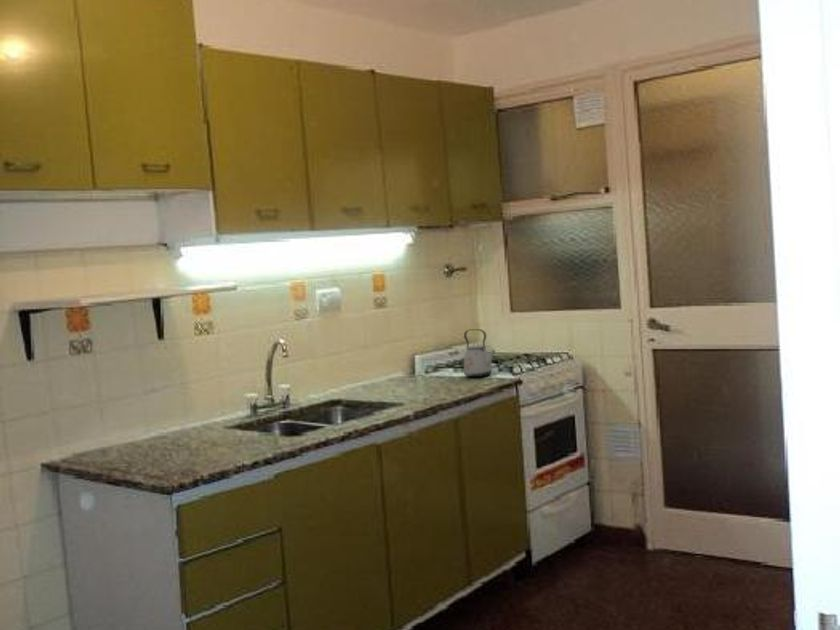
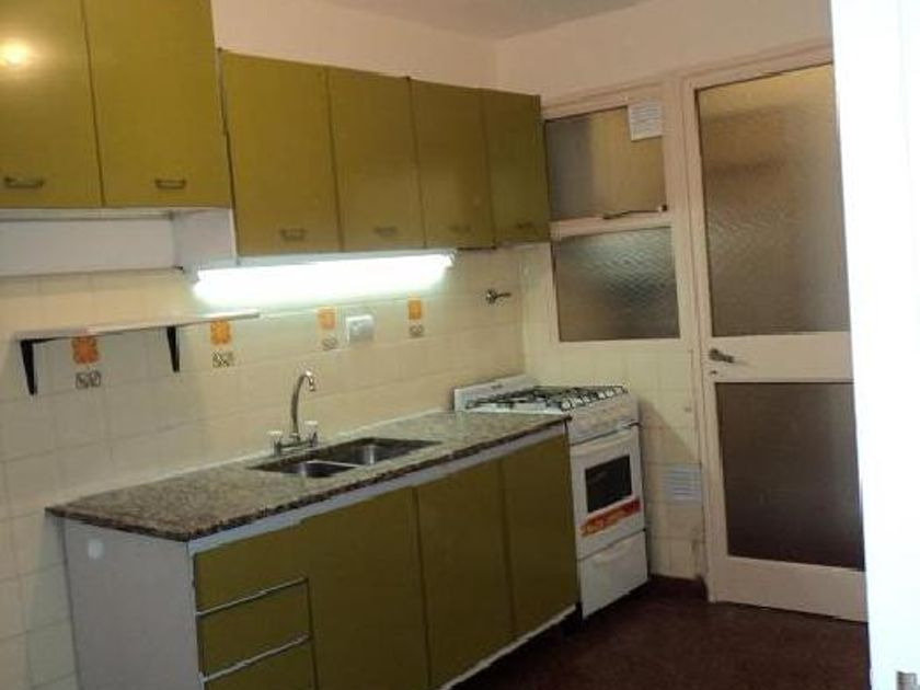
- kettle (480, 352)
